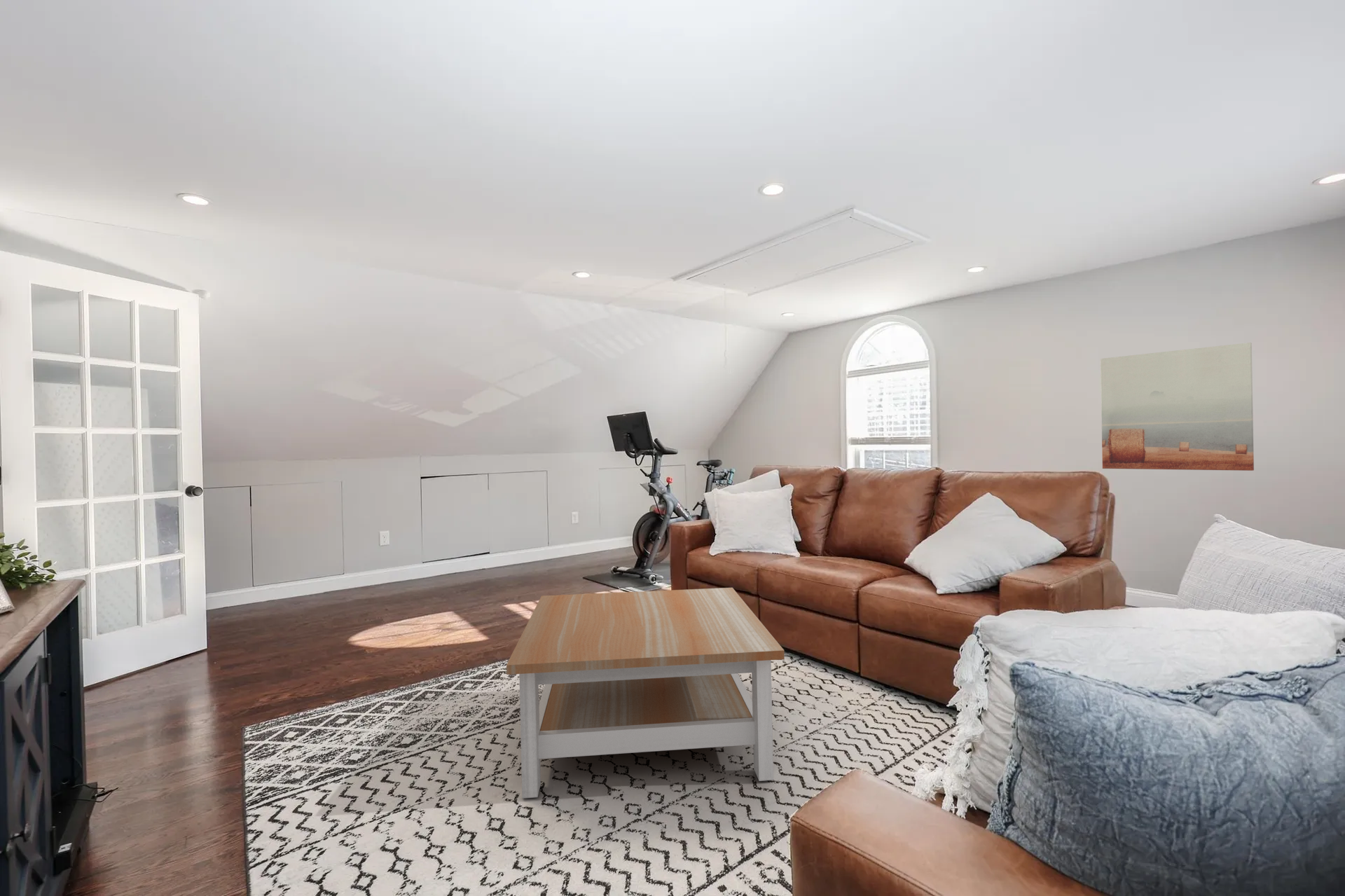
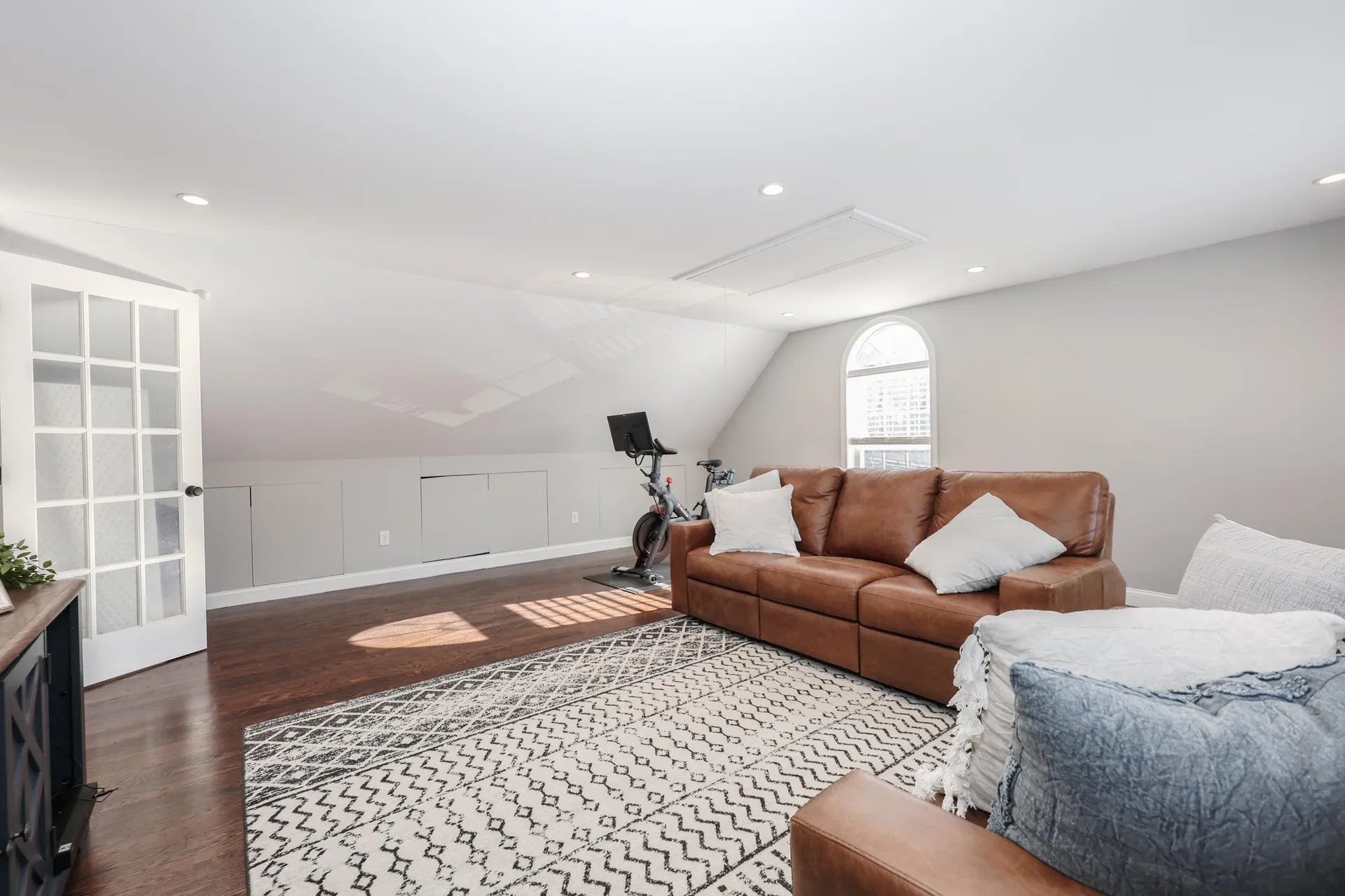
- wall art (1171, 410)
- coffee table (643, 676)
